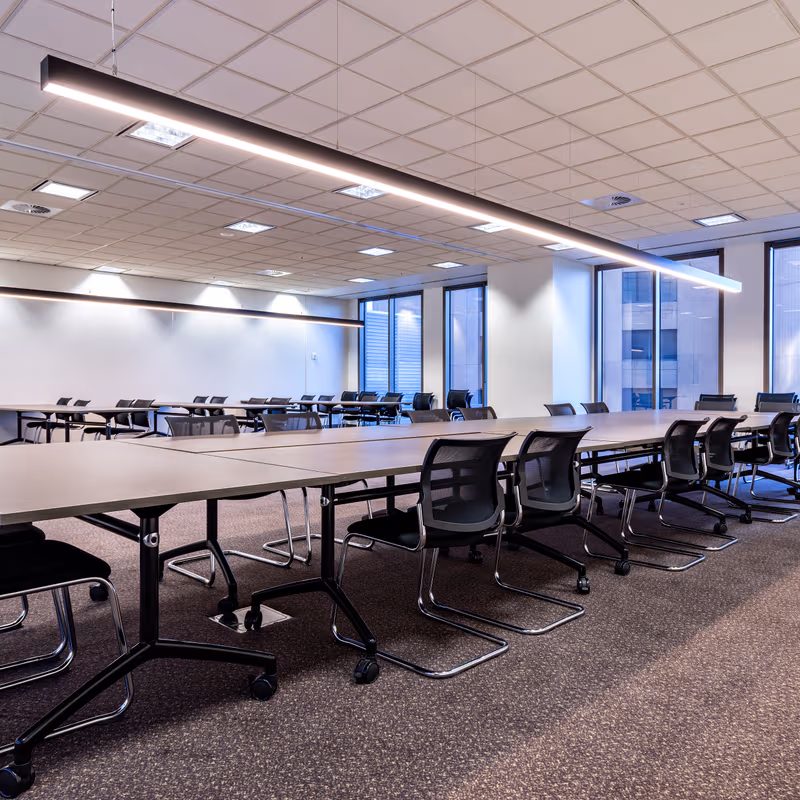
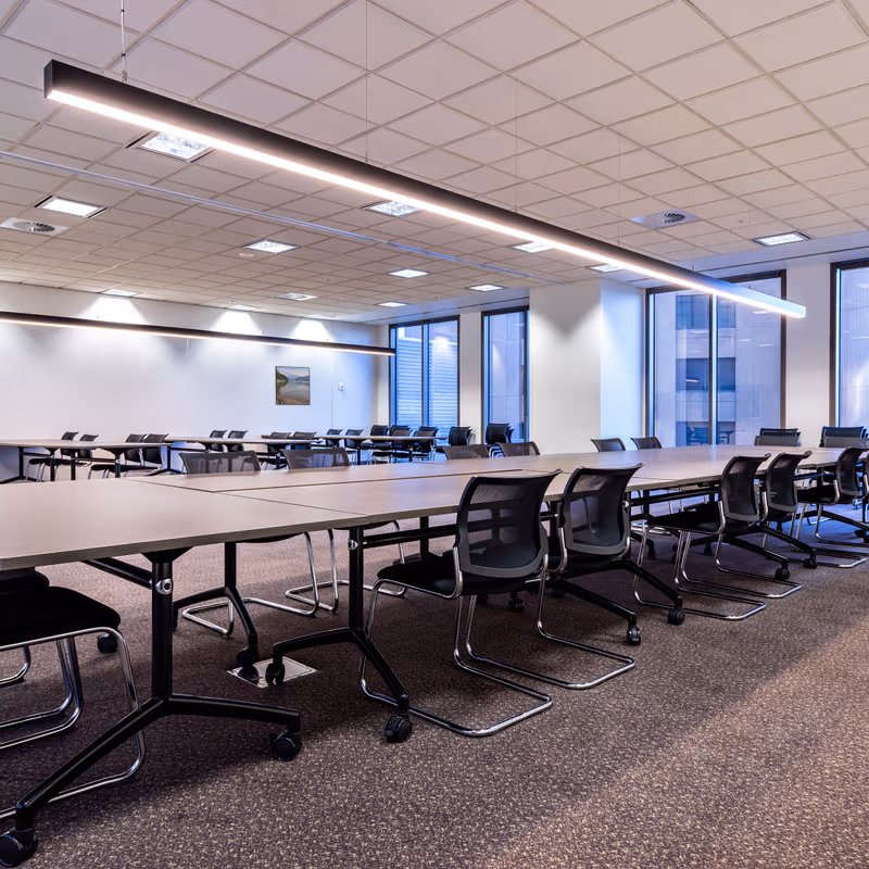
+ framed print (292, 386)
